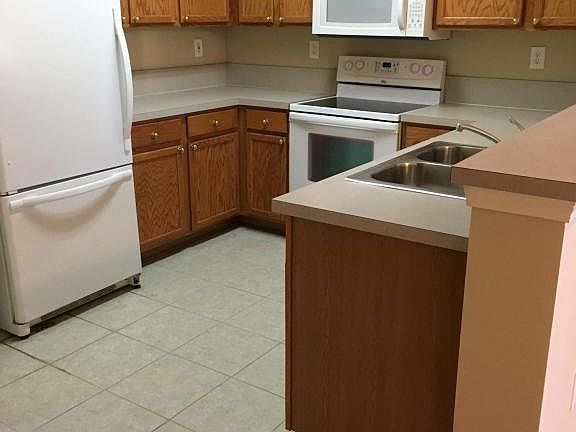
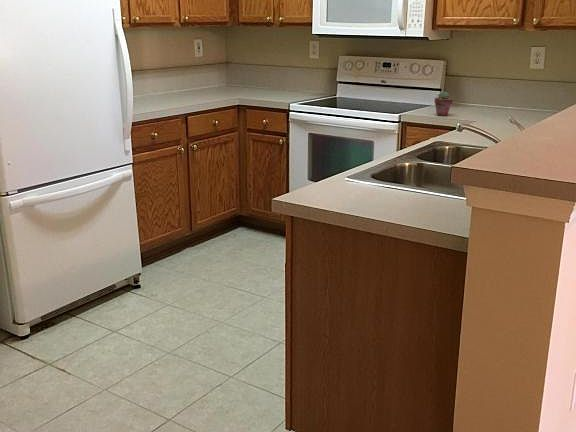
+ potted succulent (443, 103)
